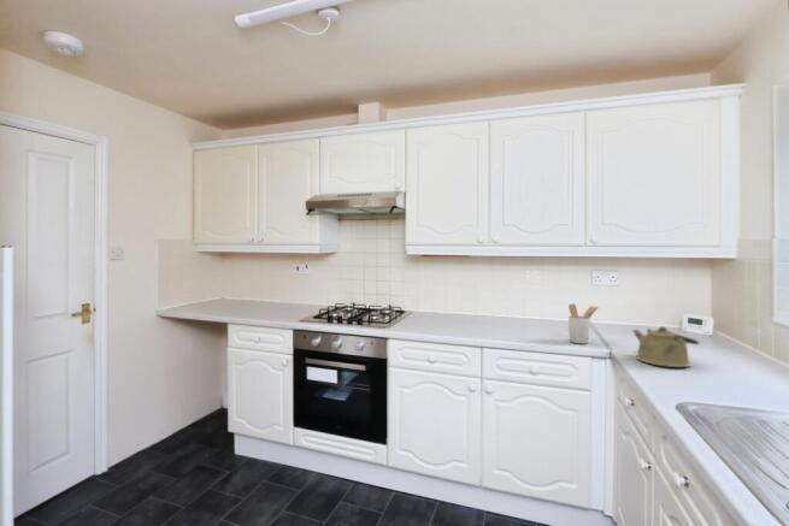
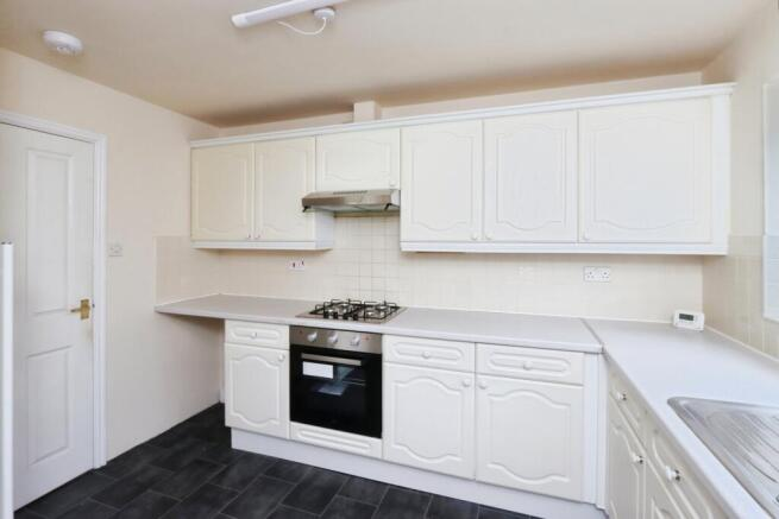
- utensil holder (583, 323)
- kettle (658, 342)
